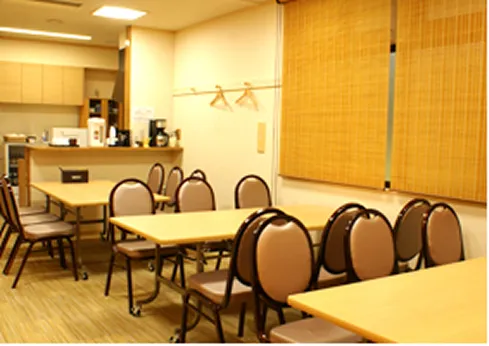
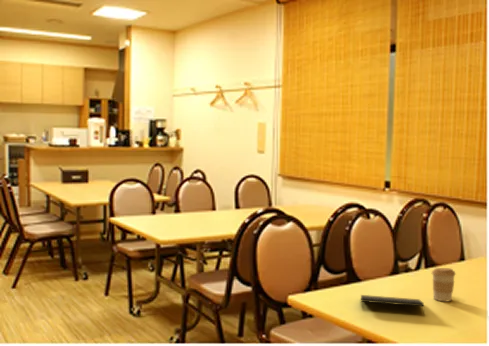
+ coffee cup (443, 283)
+ notepad (390, 300)
